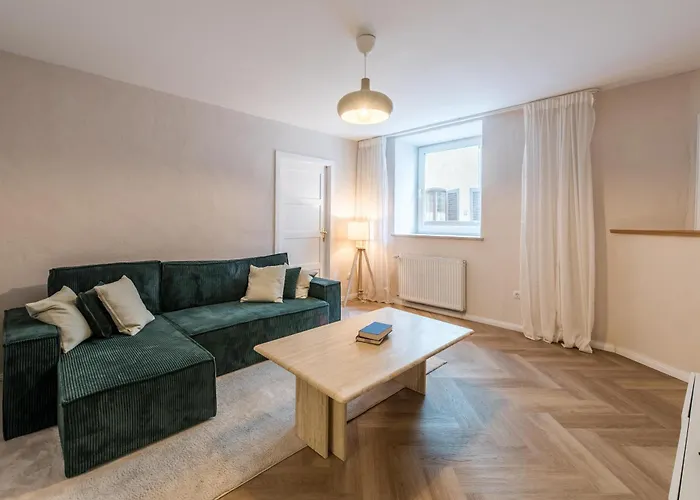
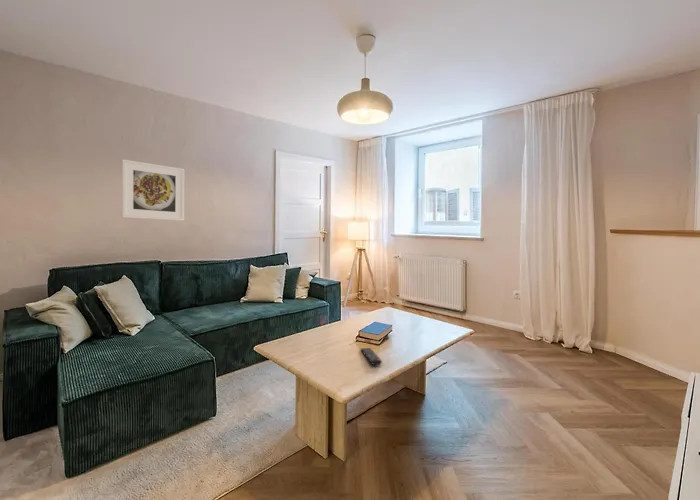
+ remote control (370, 355)
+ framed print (155, 191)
